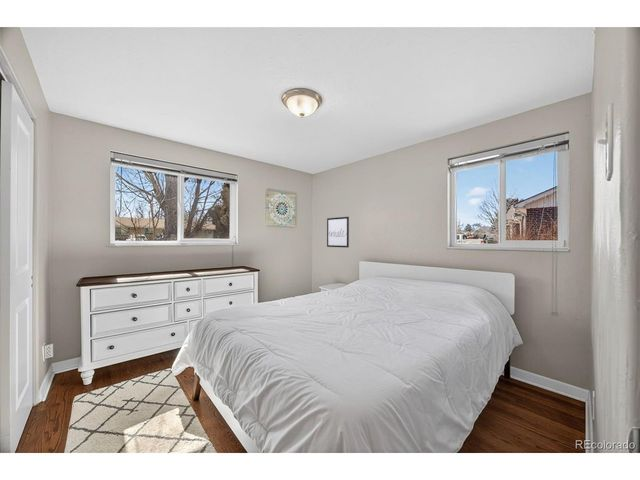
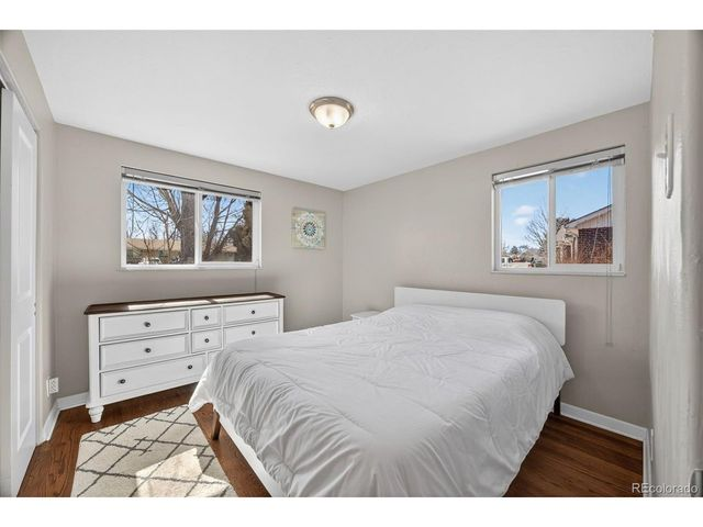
- wall art (337, 232)
